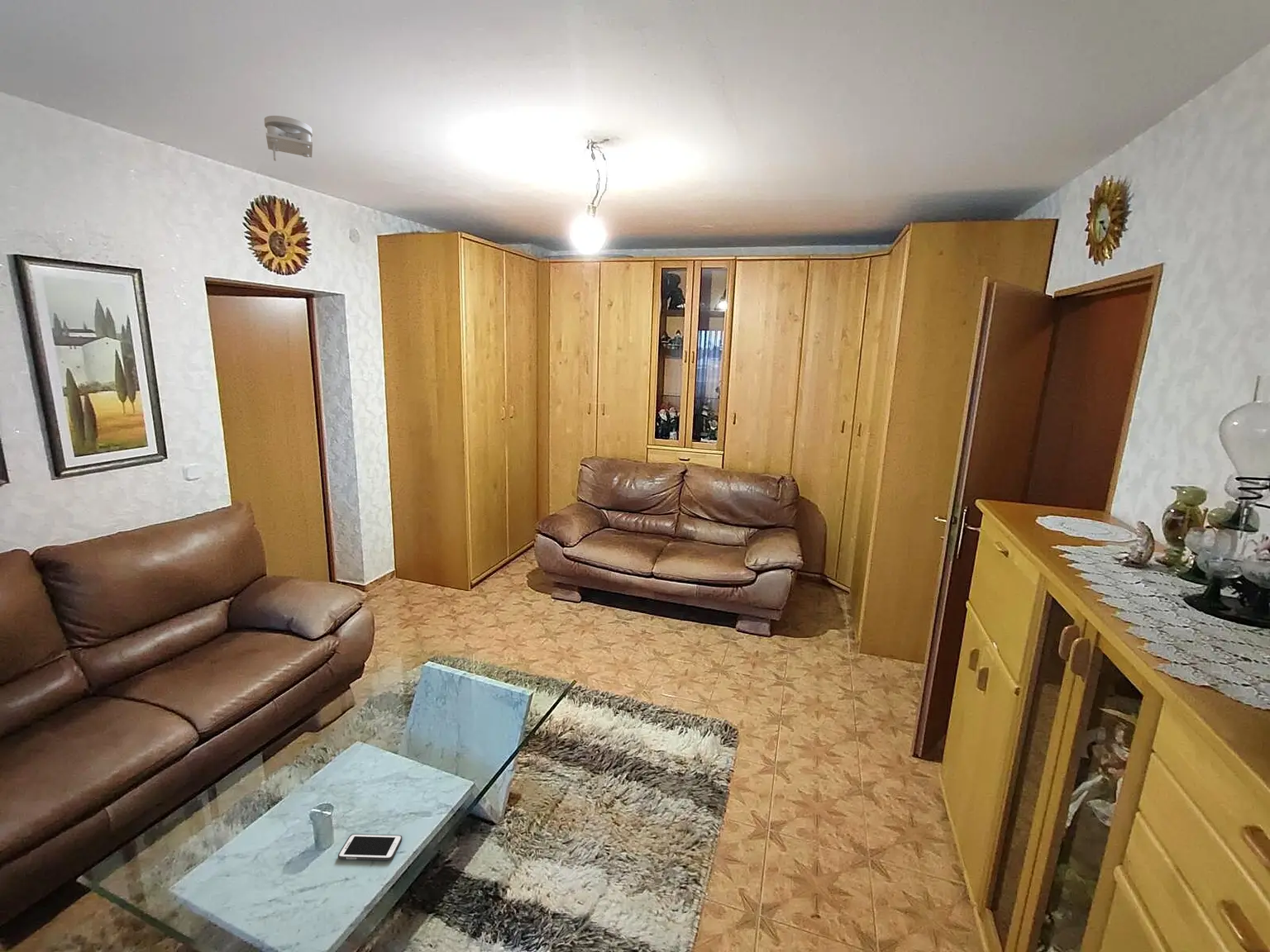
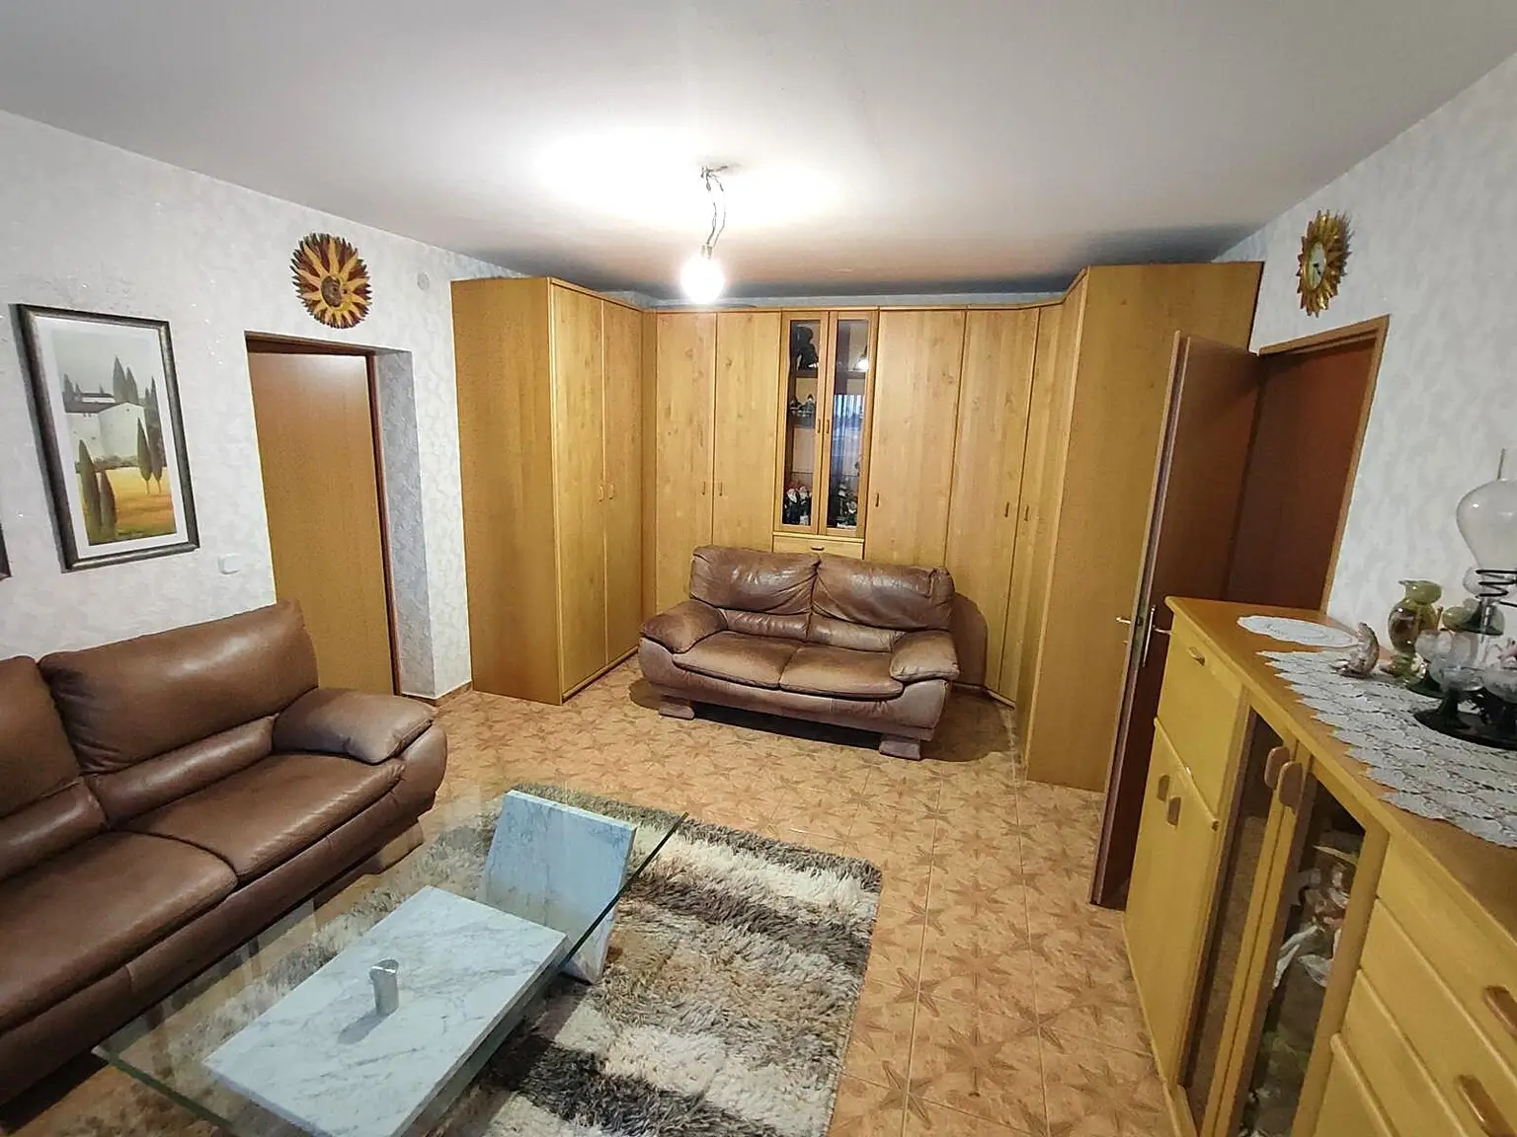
- smoke detector (289, 144)
- cell phone (370, 847)
